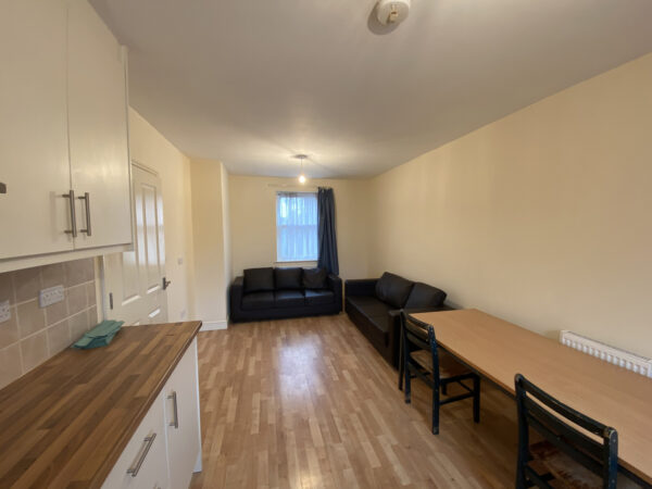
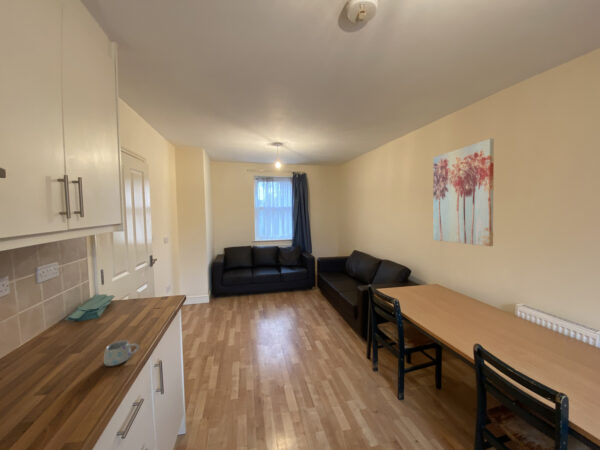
+ mug (122, 352)
+ wall art (459, 196)
